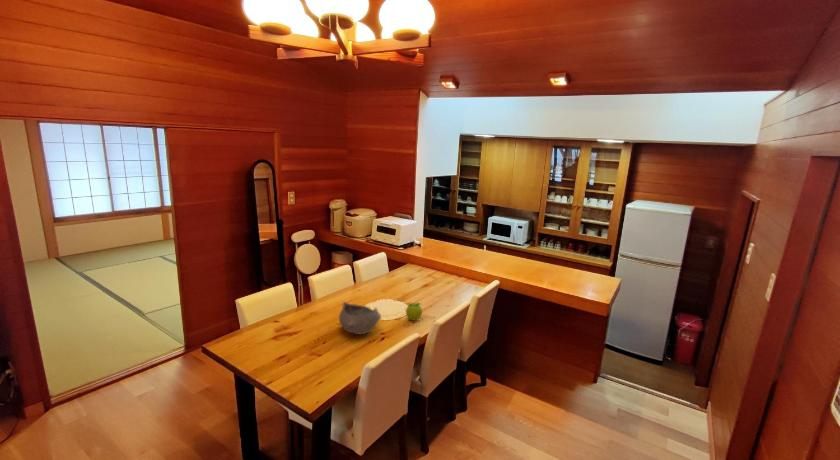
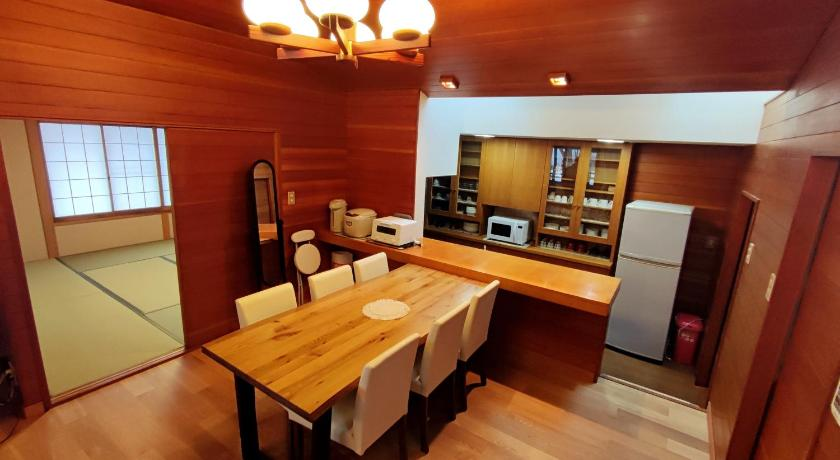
- bowl (357, 318)
- fruit (413, 311)
